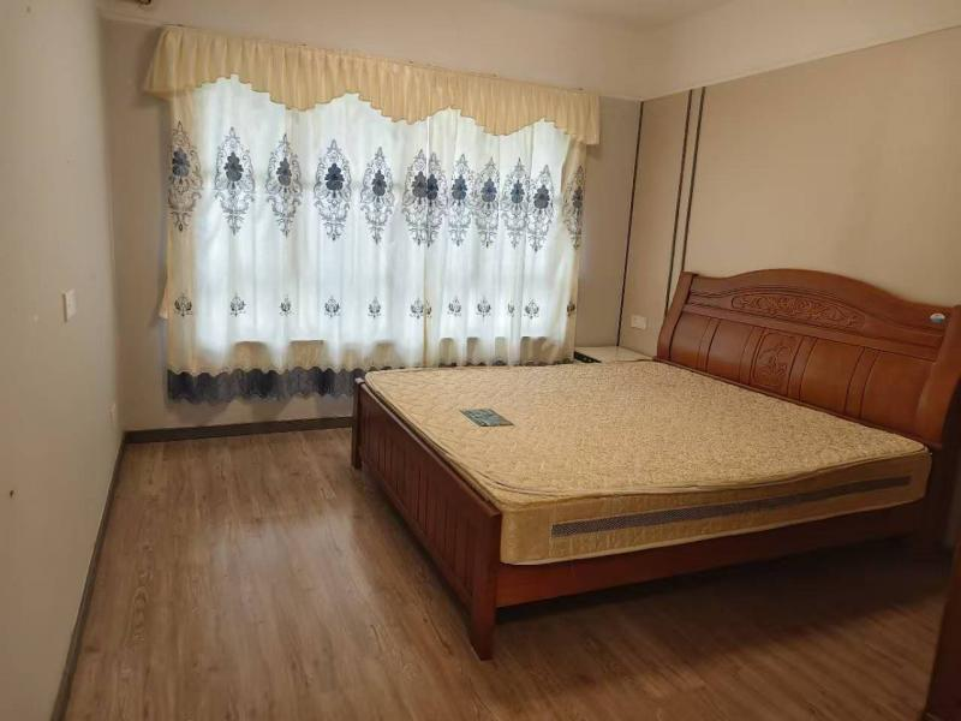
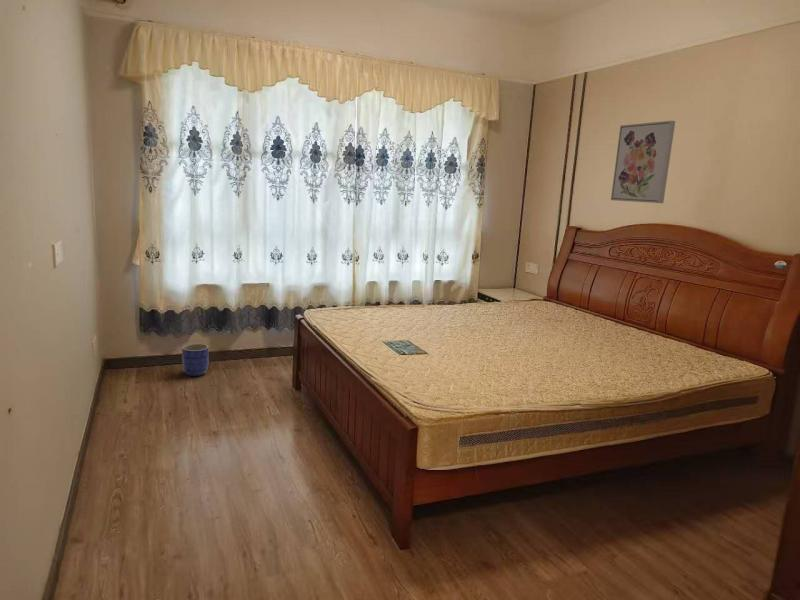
+ planter (195, 360)
+ wall art (641, 163)
